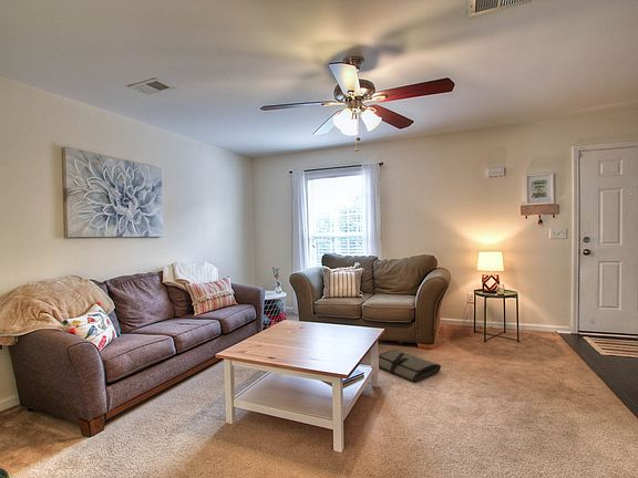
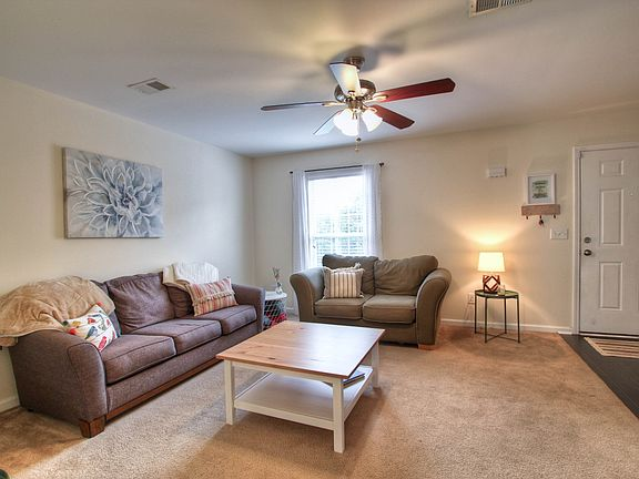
- tool roll (405, 360)
